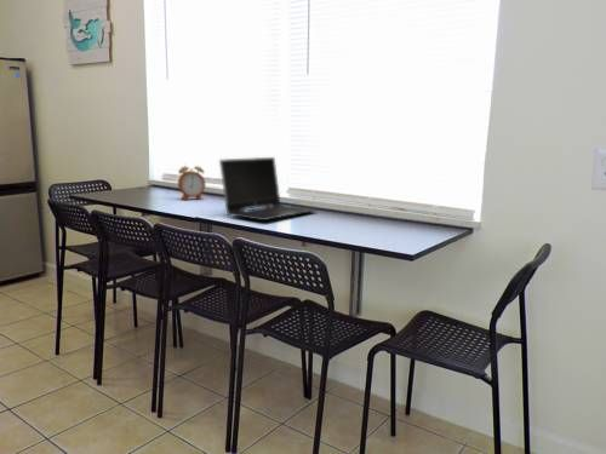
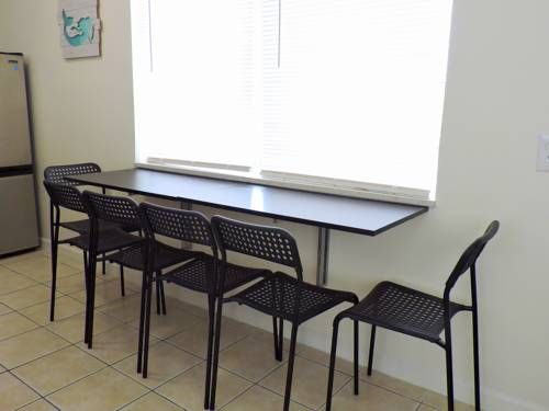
- alarm clock (191, 179)
- laptop computer (269, 186)
